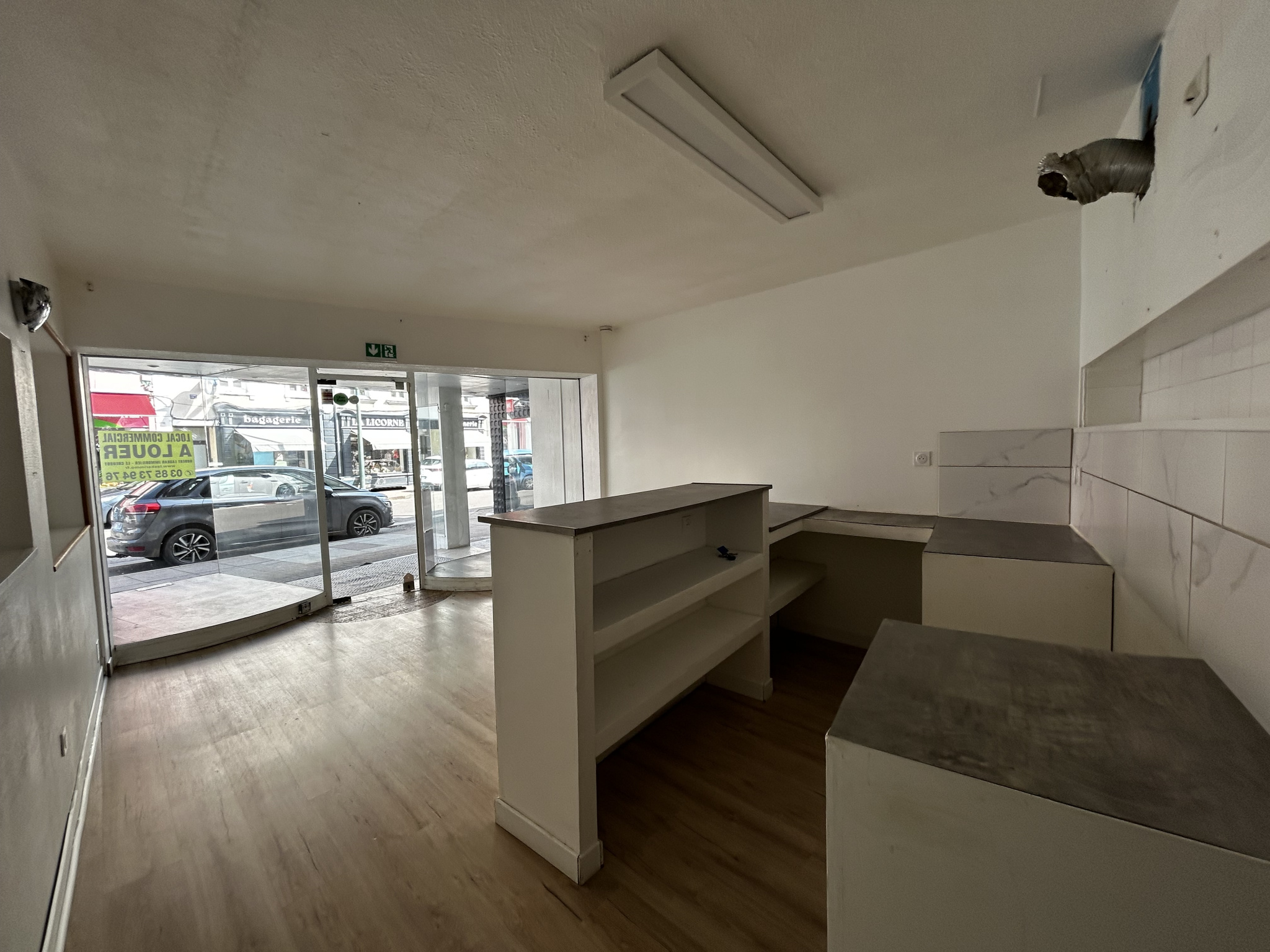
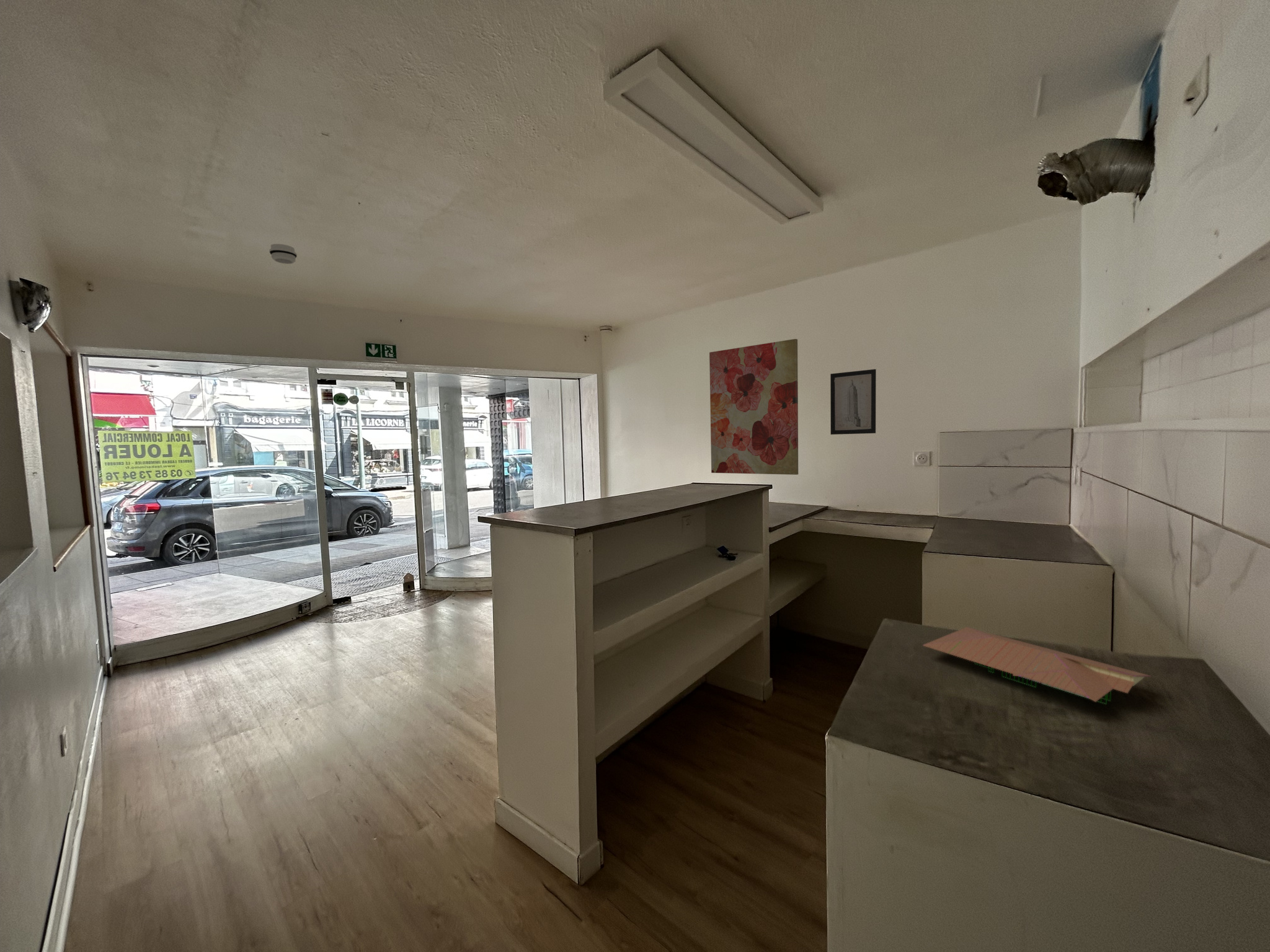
+ wall art (852, 403)
+ wall art (752, 410)
+ document tray (1027, 663)
+ smoke detector (283, 254)
